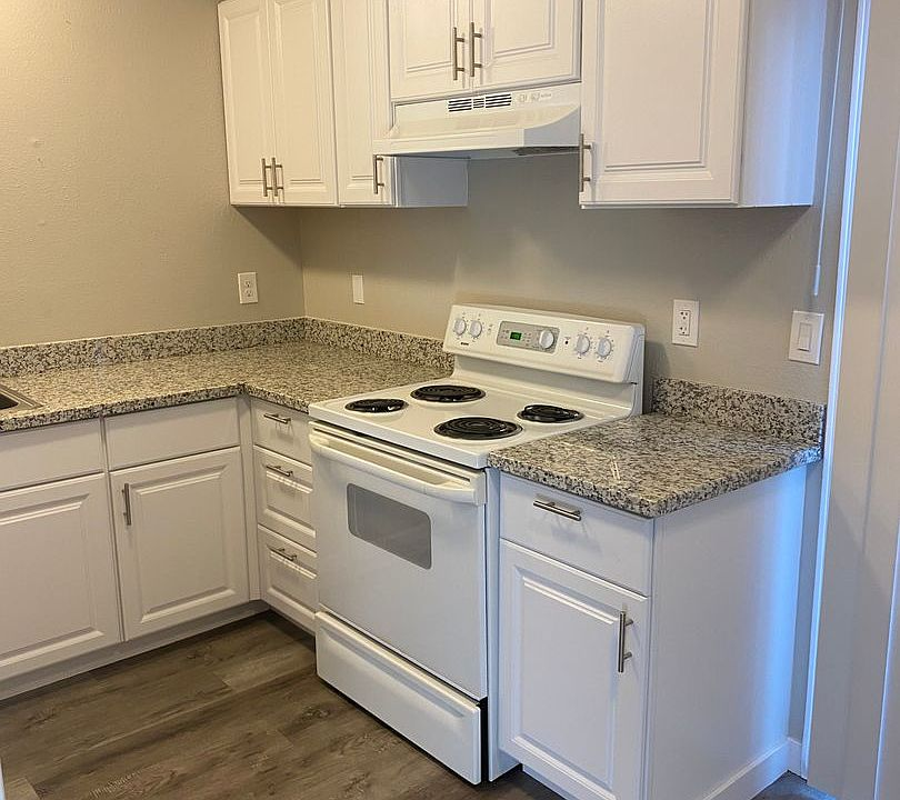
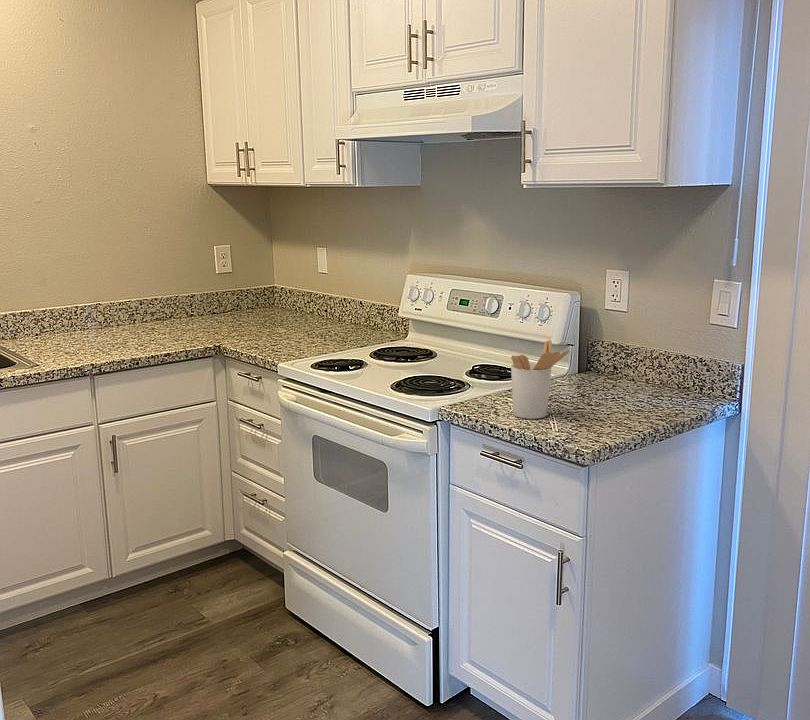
+ utensil holder (538, 380)
